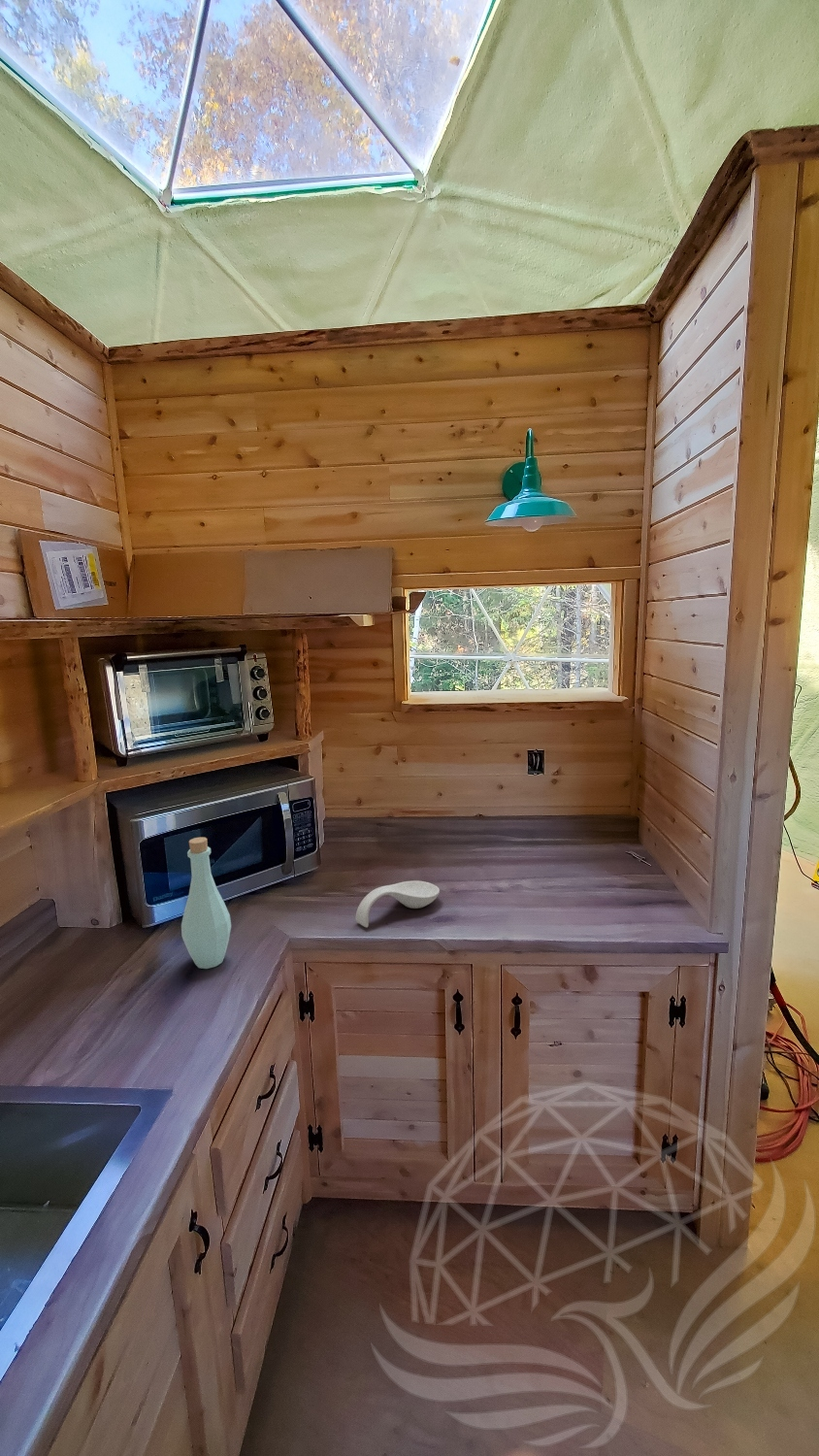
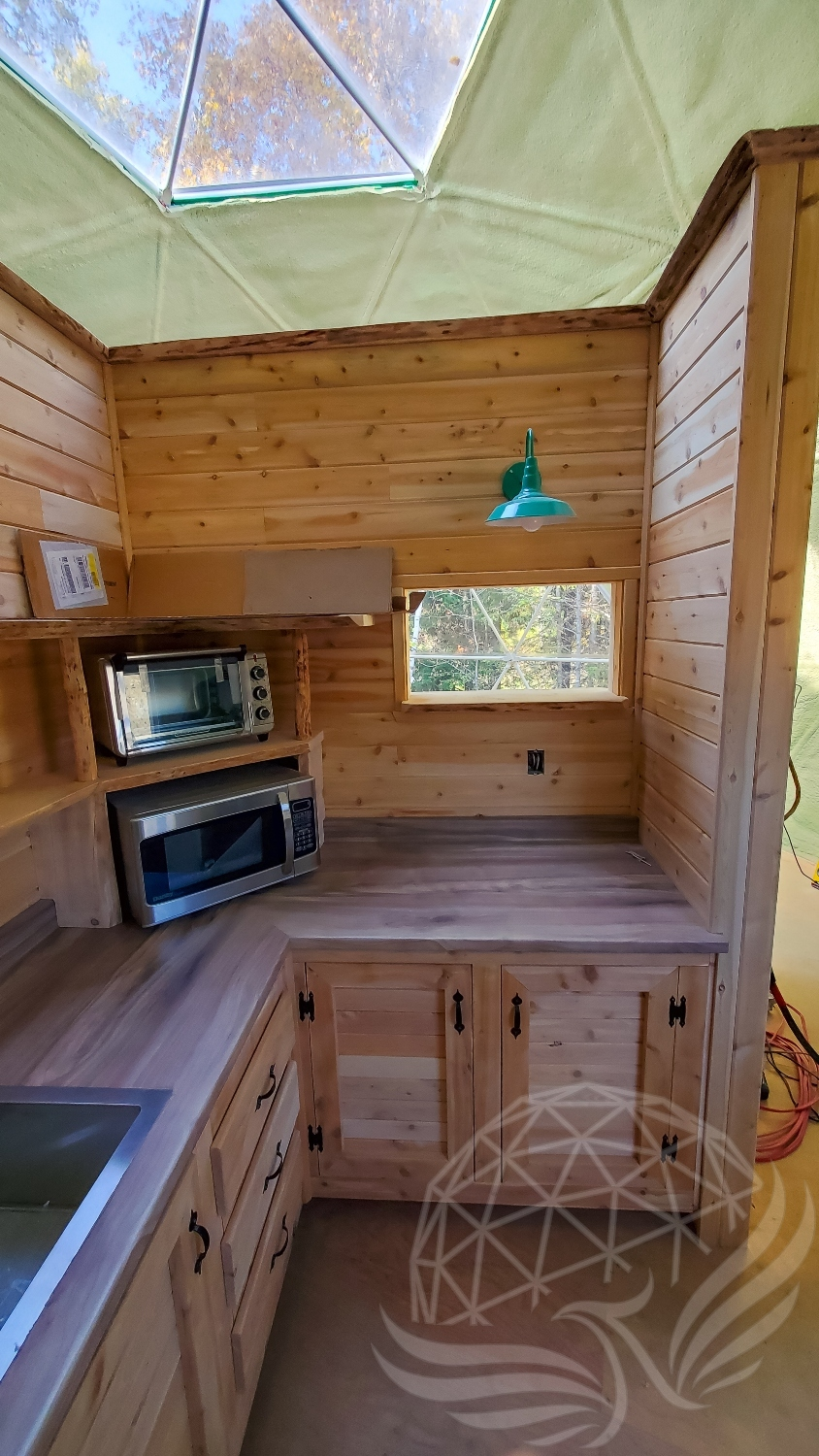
- bottle (204, 901)
- spoon rest (398, 897)
